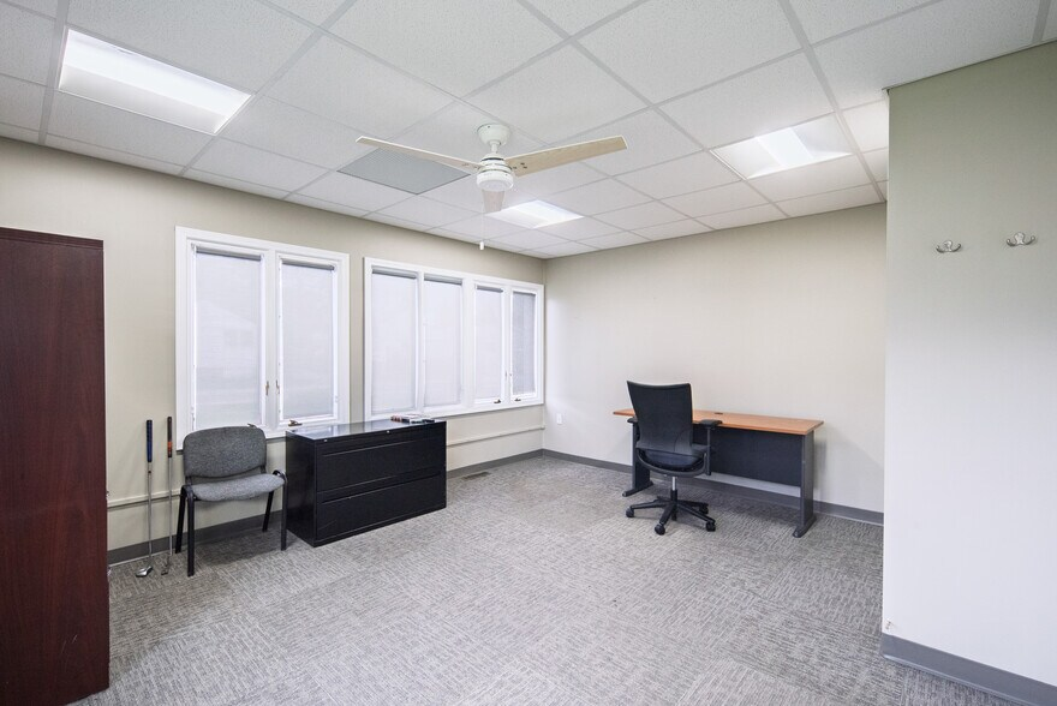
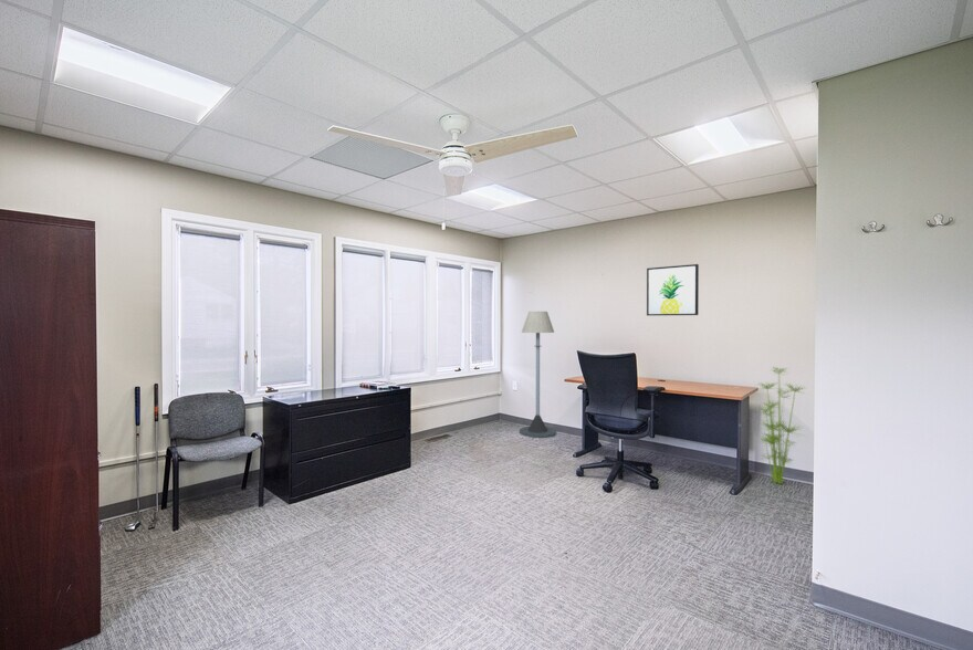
+ floor lamp (537, 371)
+ indoor plant (780, 426)
+ wall art (671, 291)
